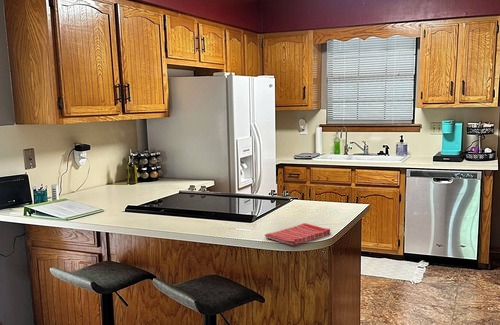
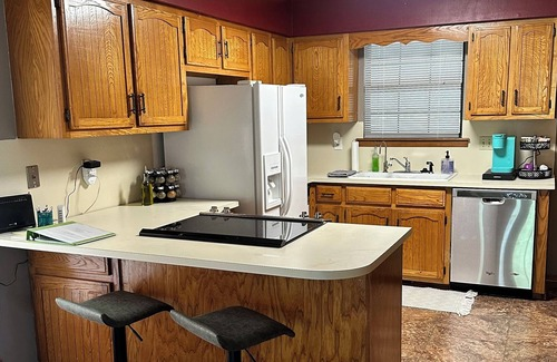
- dish towel (298, 233)
